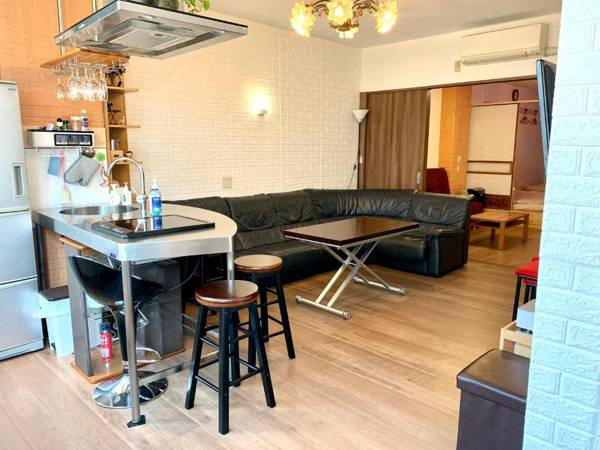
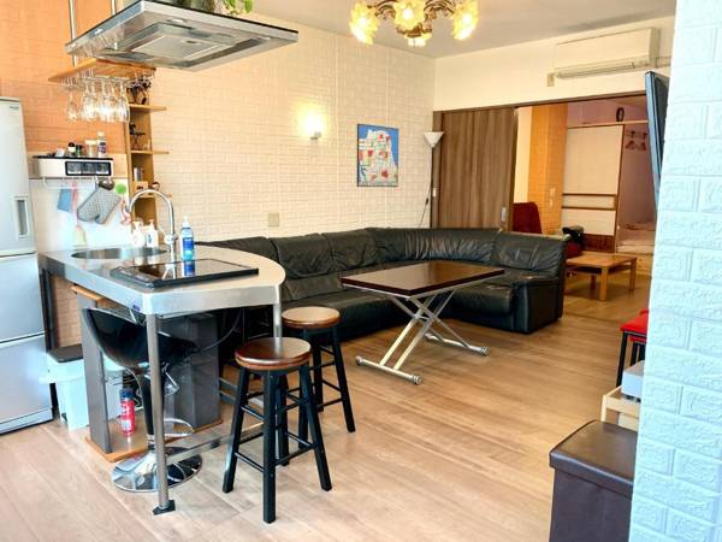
+ wall art (378, 157)
